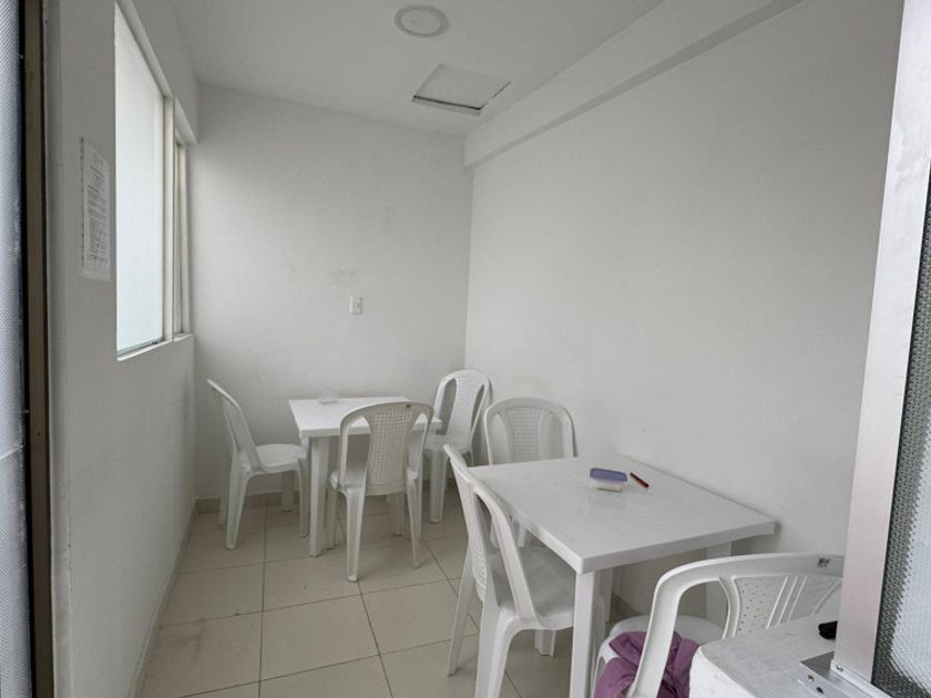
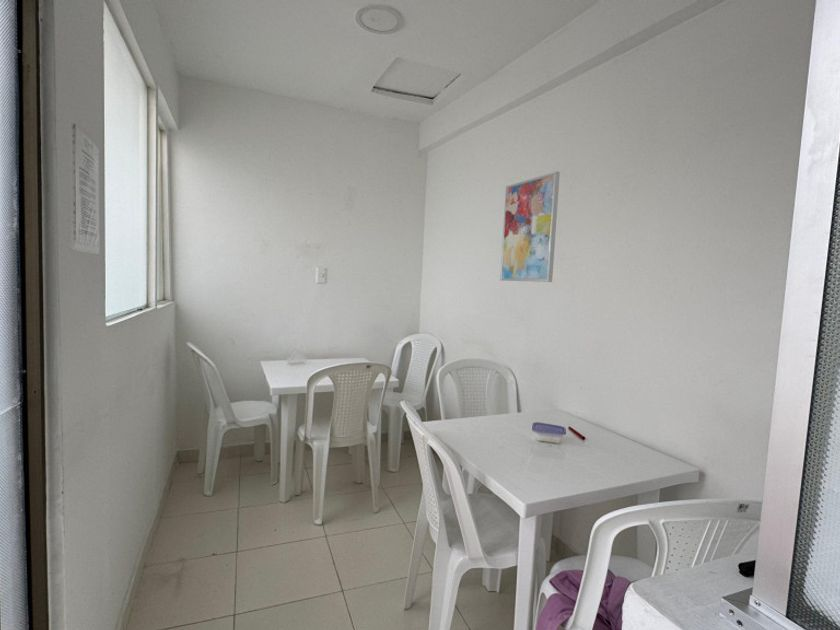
+ wall art (527, 230)
